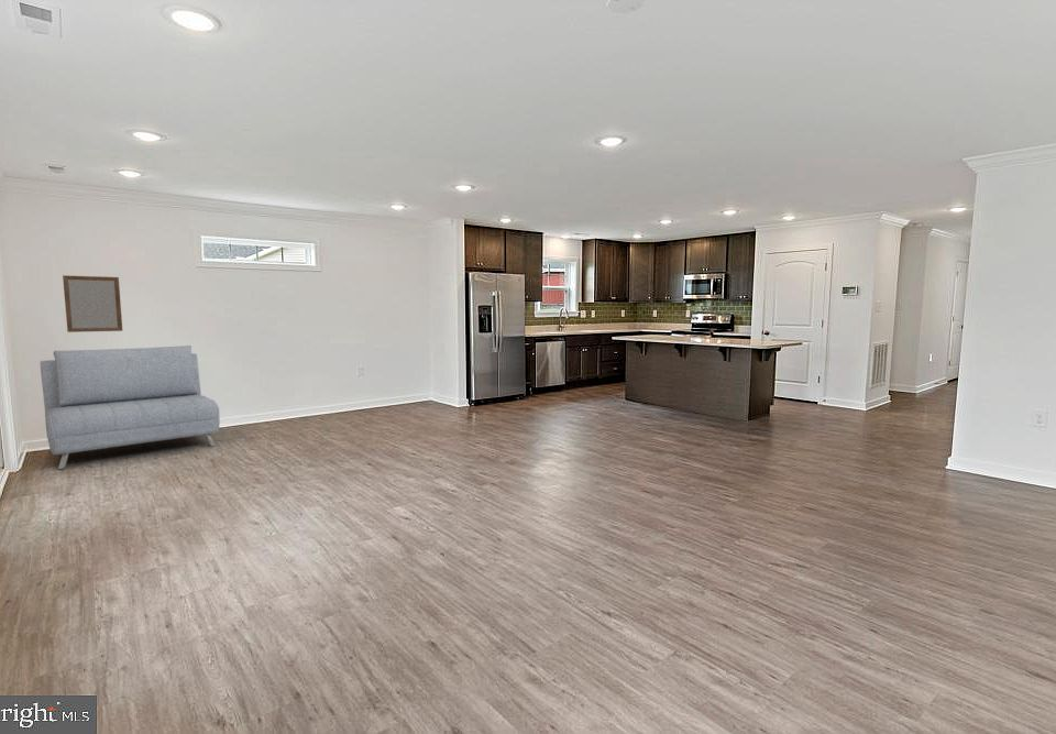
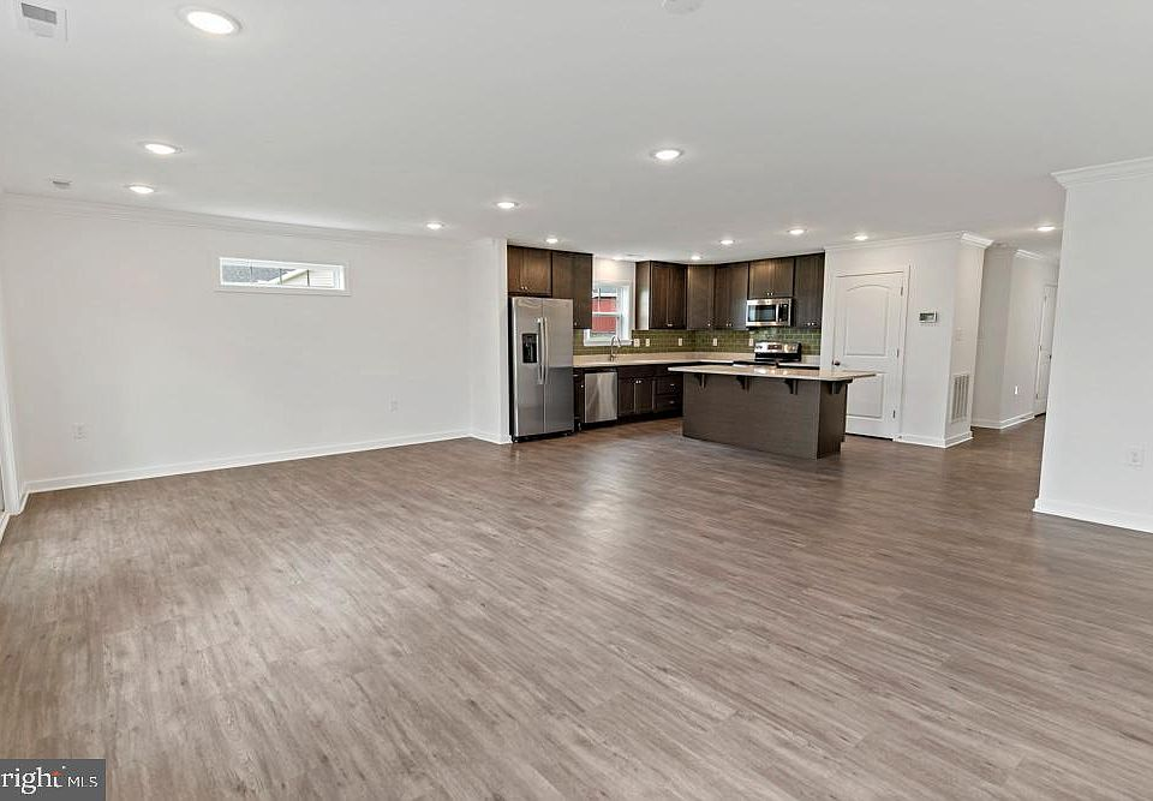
- sofa (132, 398)
- home mirror (94, 304)
